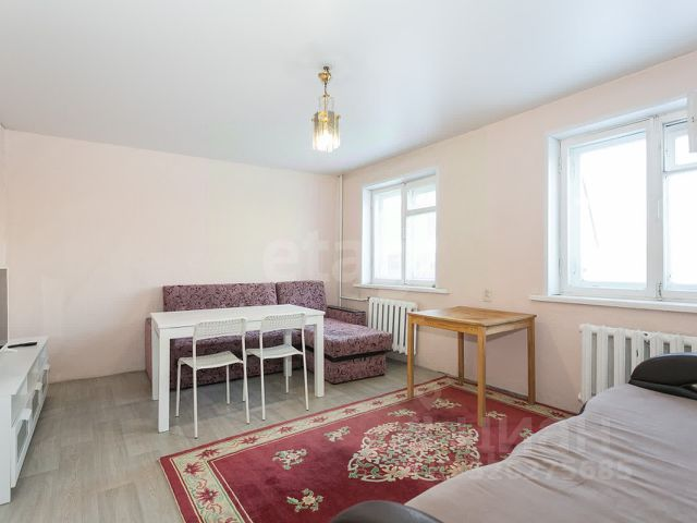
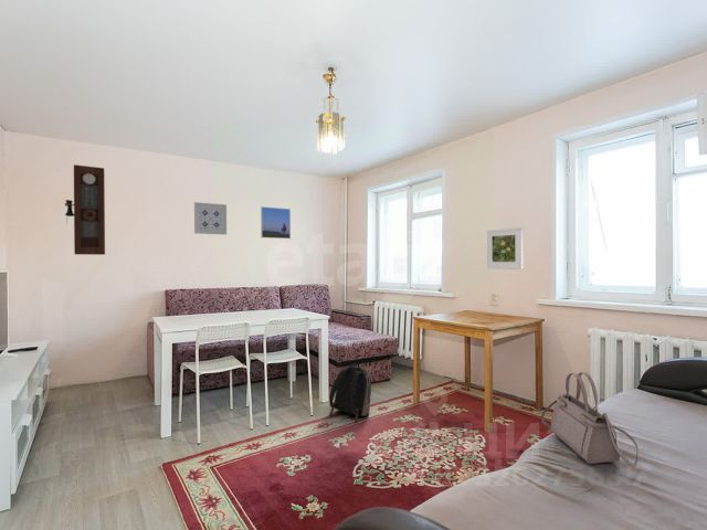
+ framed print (504, 248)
+ wall art (210, 219)
+ handbag (598, 412)
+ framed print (275, 223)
+ pendulum clock (85, 211)
+ backpack (351, 389)
